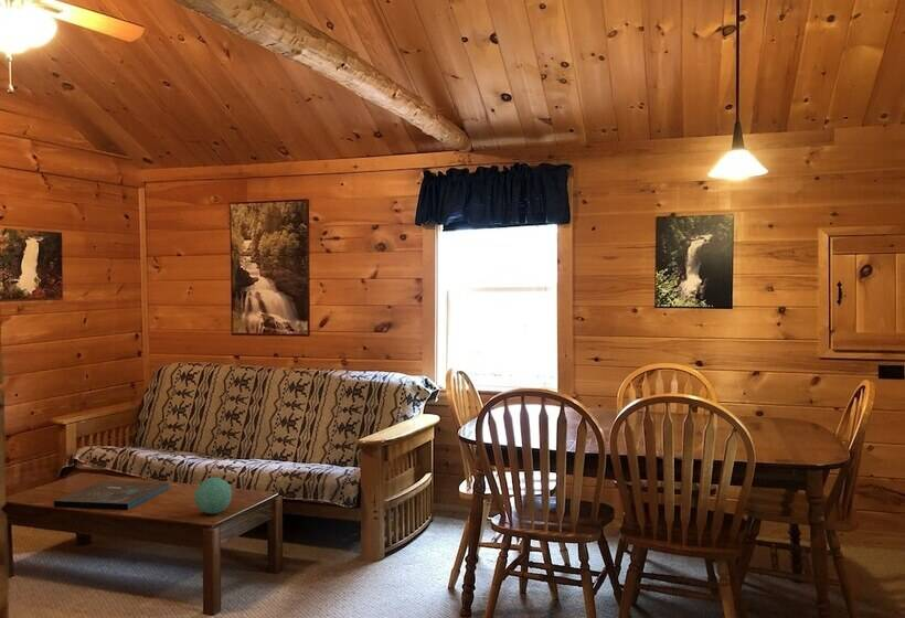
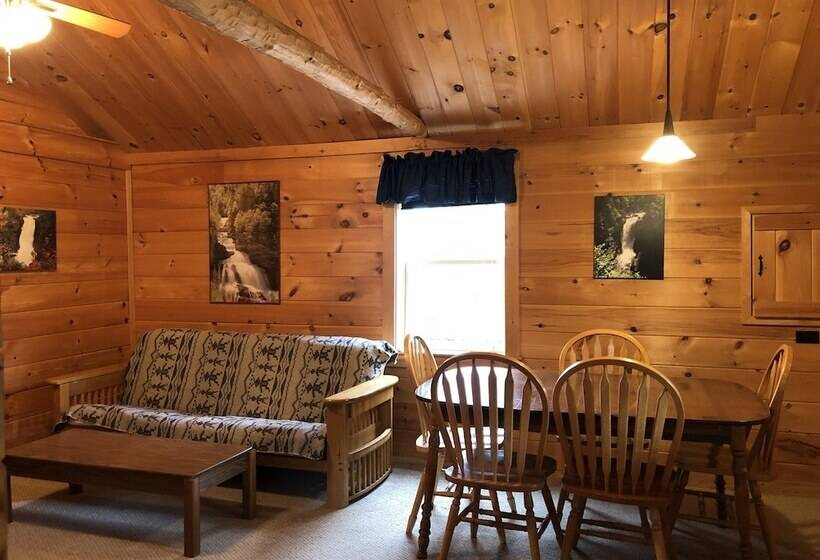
- board game (114, 492)
- decorative ball (213, 496)
